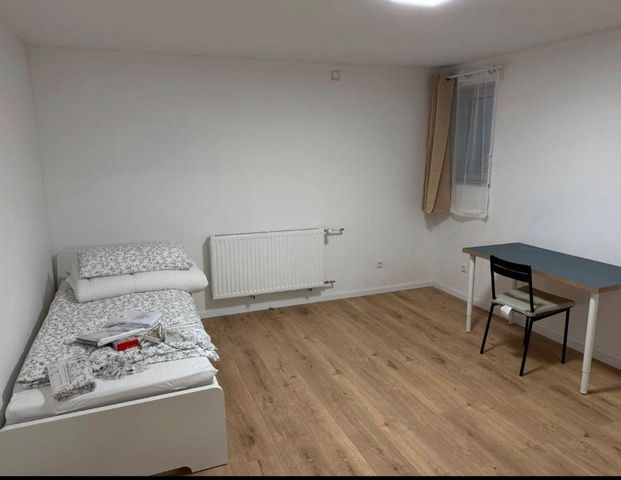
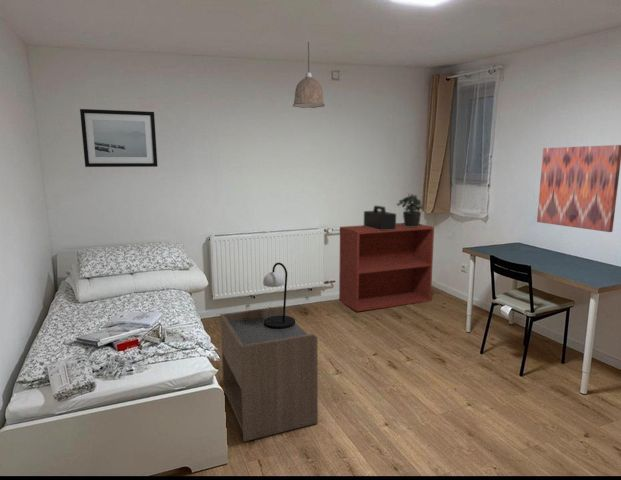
+ pendant lamp (308, 74)
+ tv stand (385, 264)
+ table lamp (284, 292)
+ wall art (120, 139)
+ nightstand (268, 365)
+ wall art (575, 187)
+ potted plant (410, 209)
+ speaker (380, 216)
